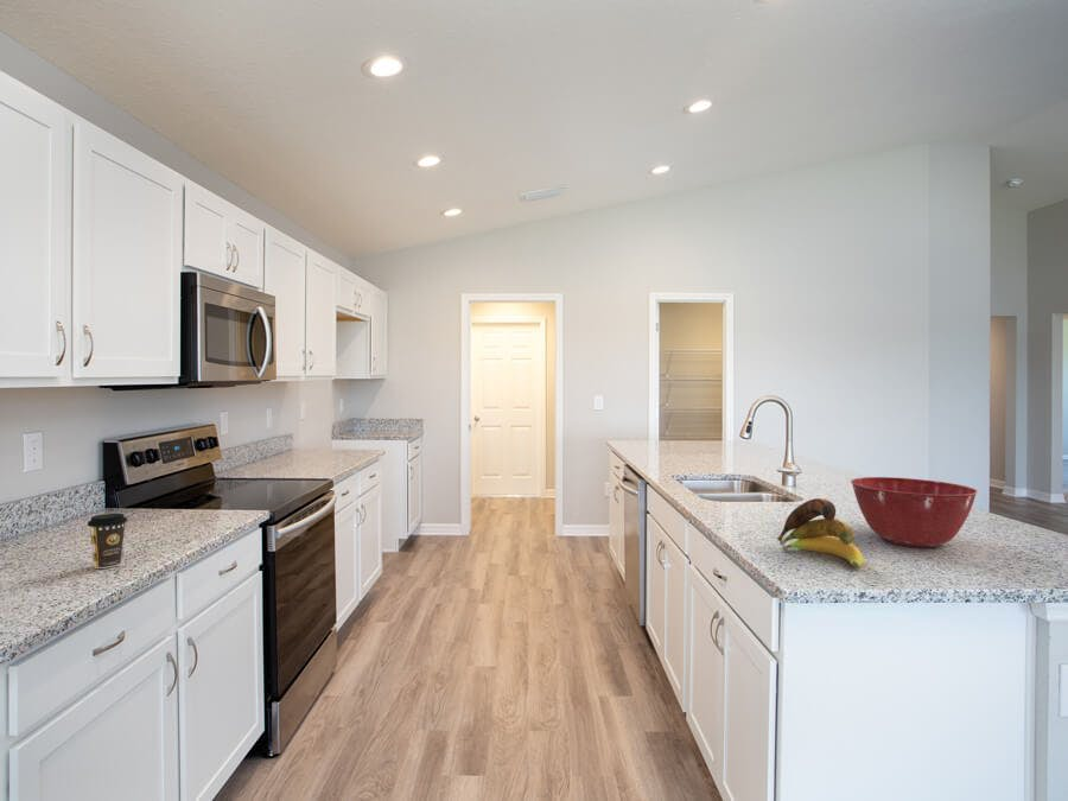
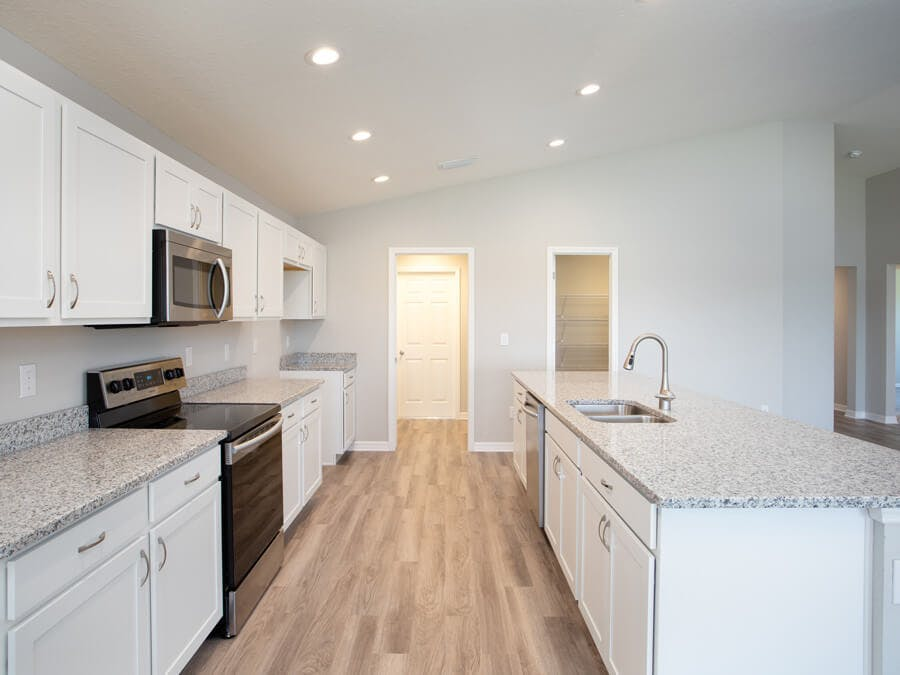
- banana (821, 528)
- coffee cup (107, 540)
- mixing bowl (910, 511)
